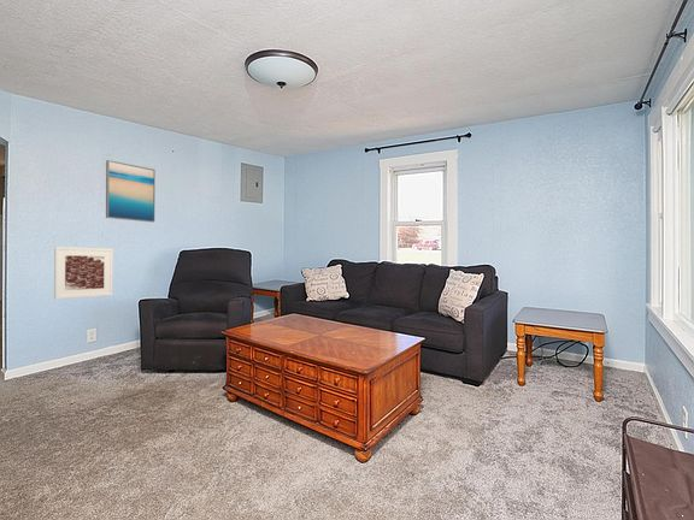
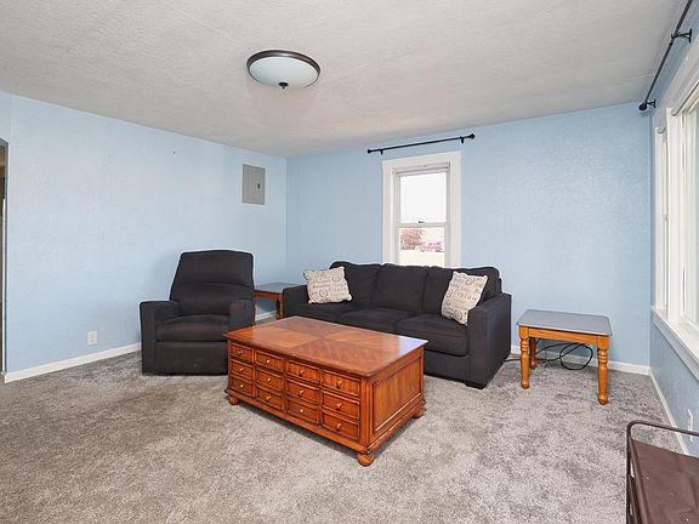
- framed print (84, 272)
- wall art (131, 193)
